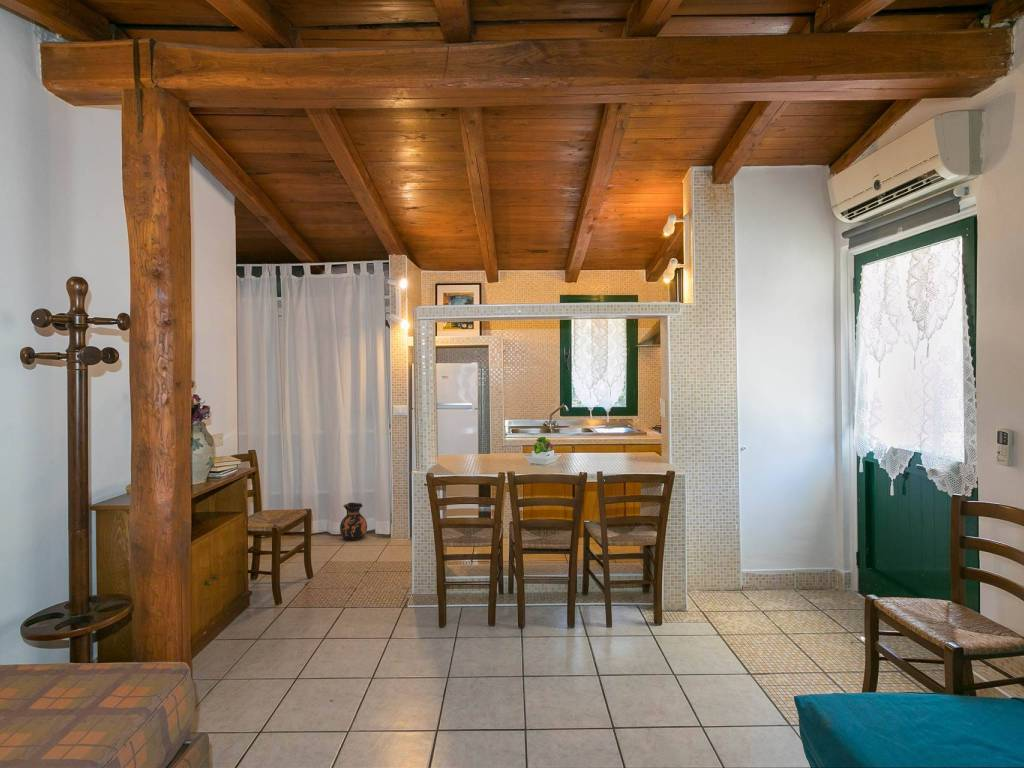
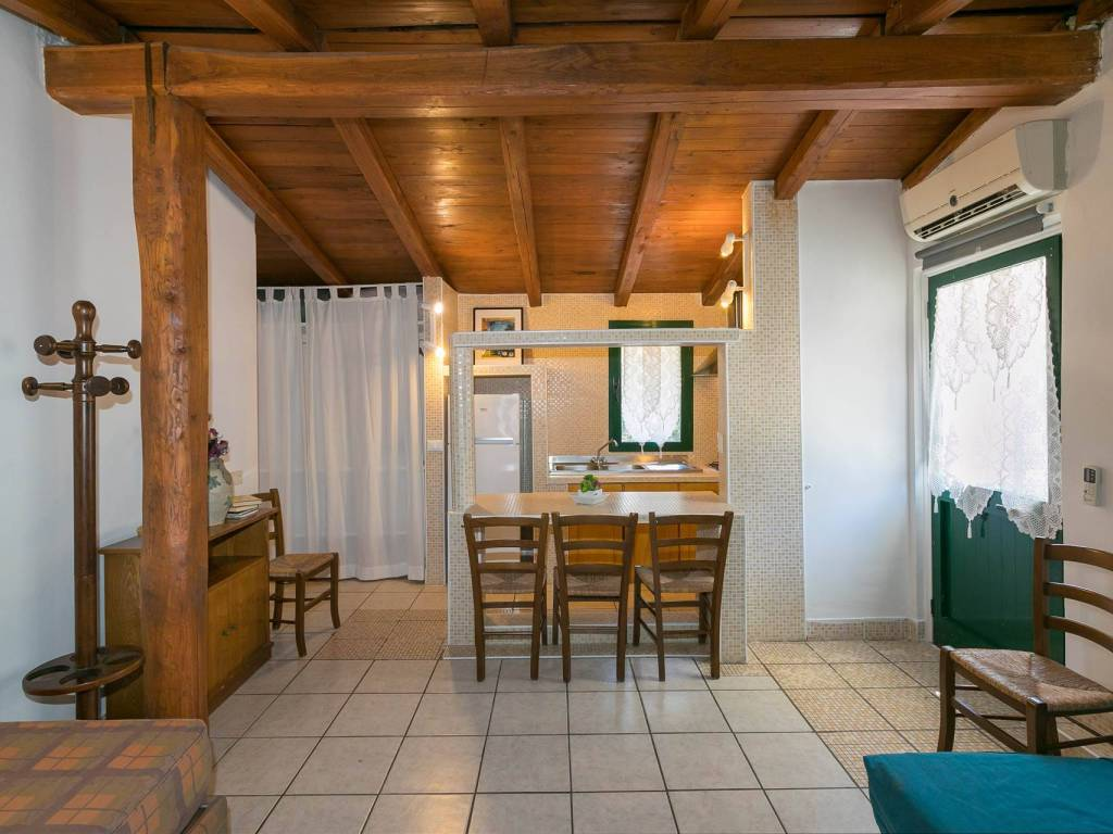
- ceramic jug (353, 520)
